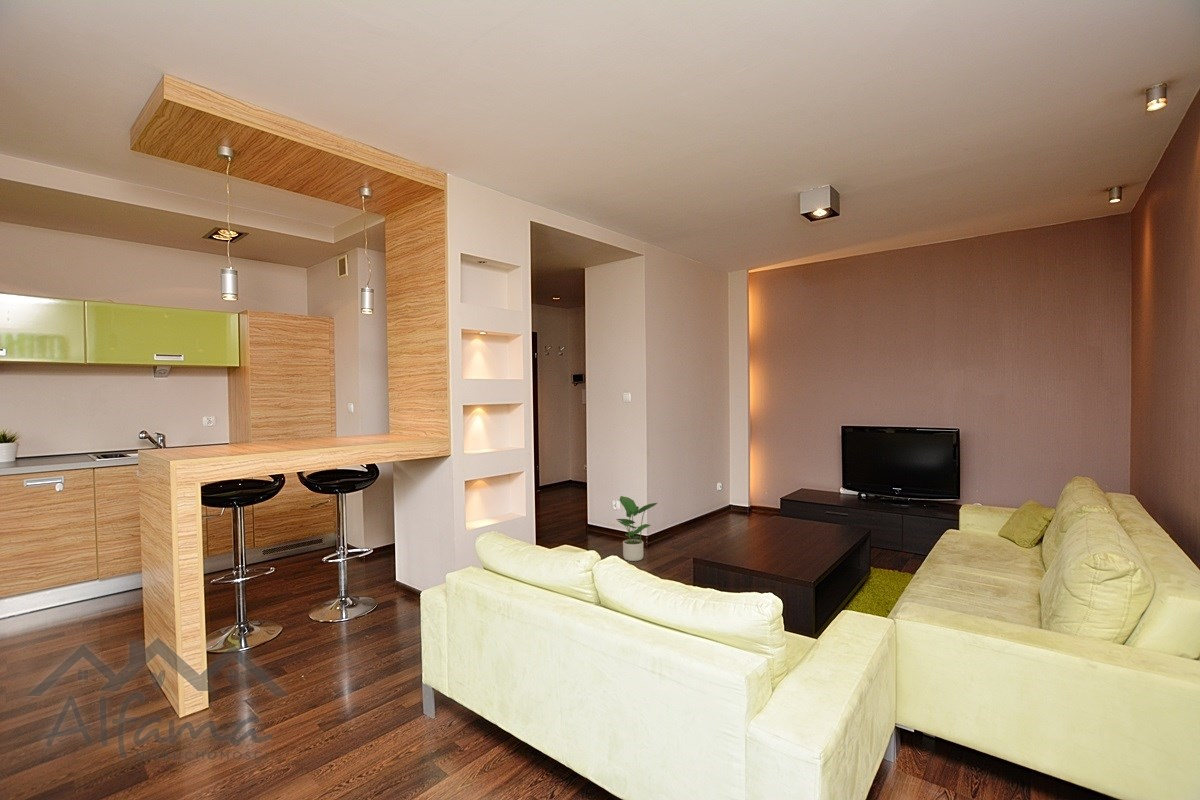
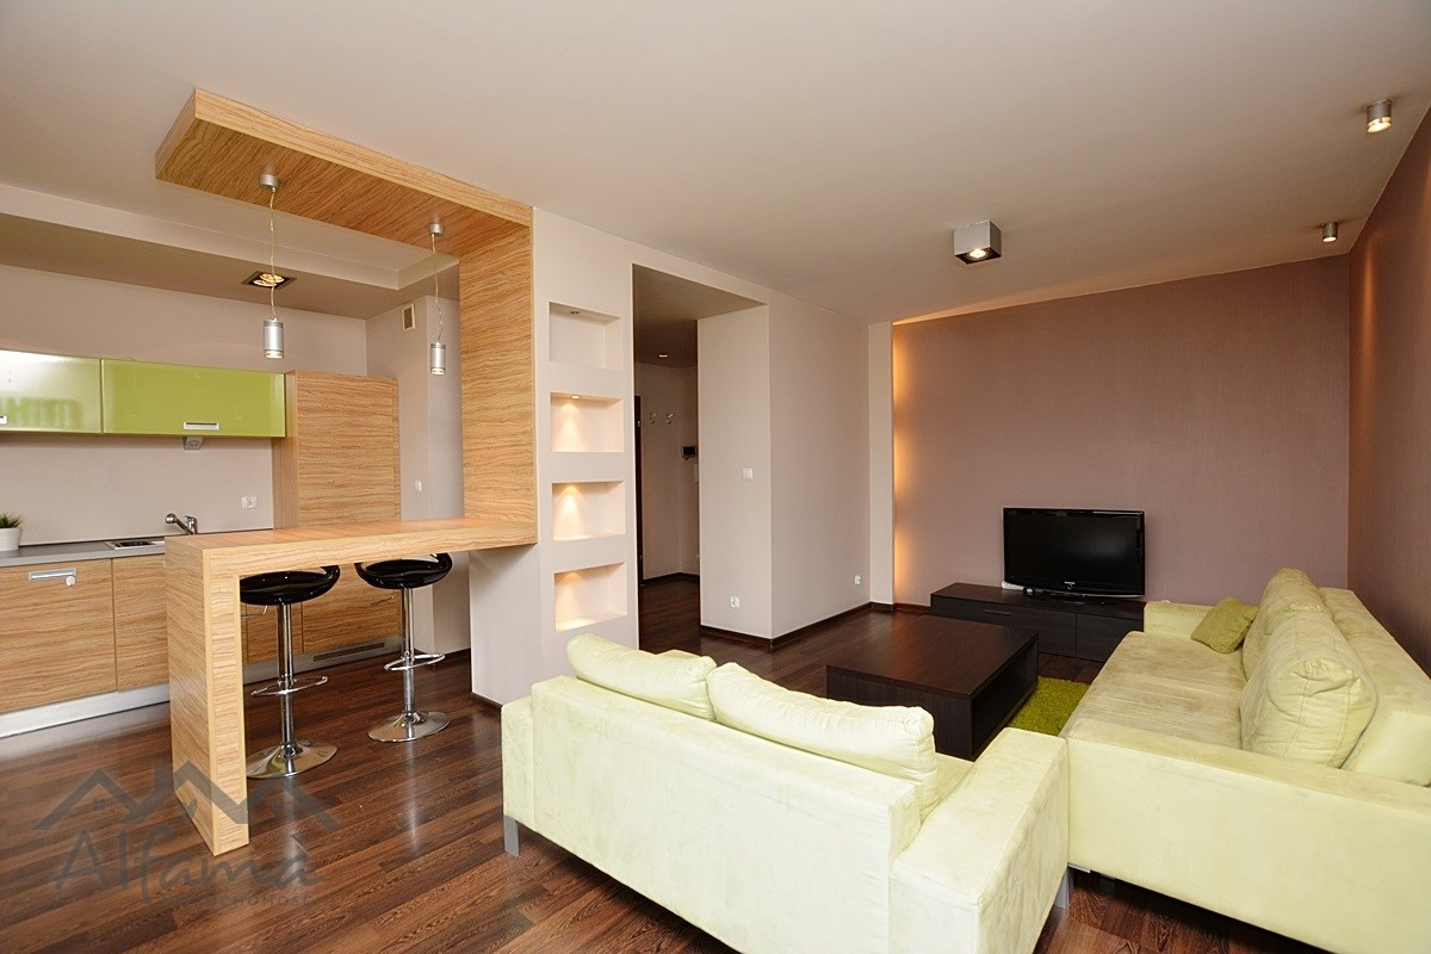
- potted plant (633, 530)
